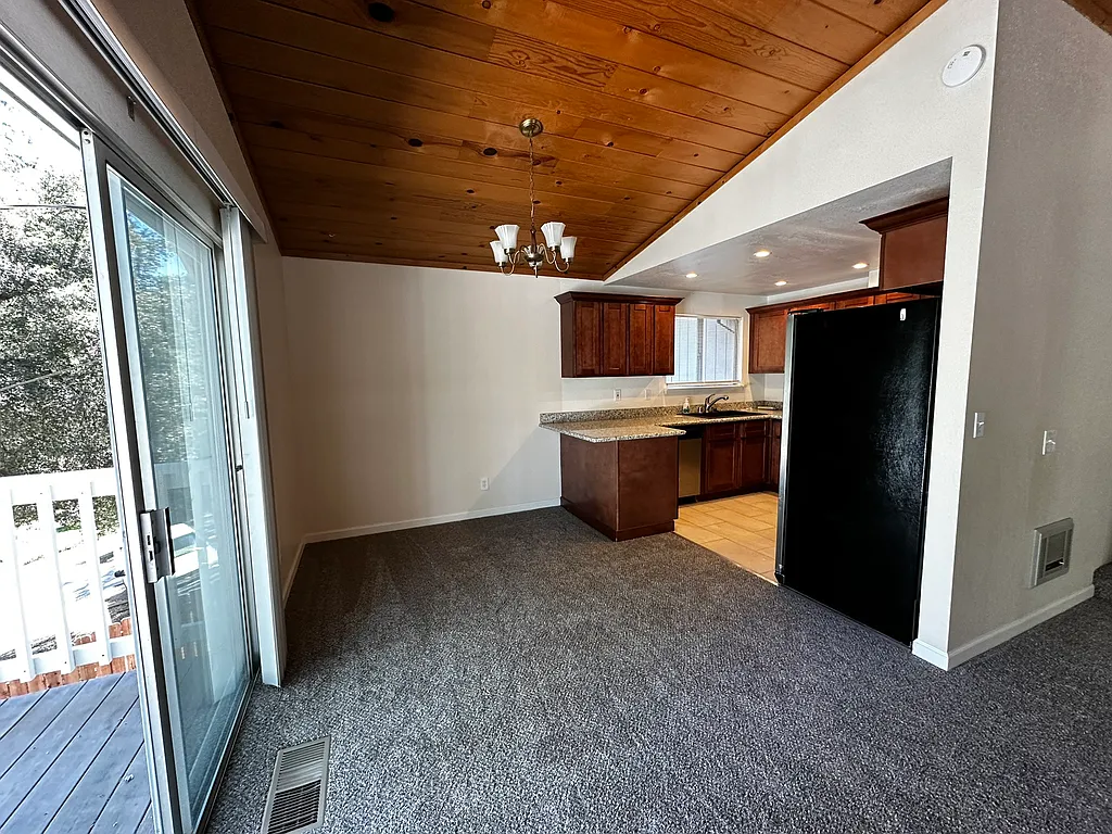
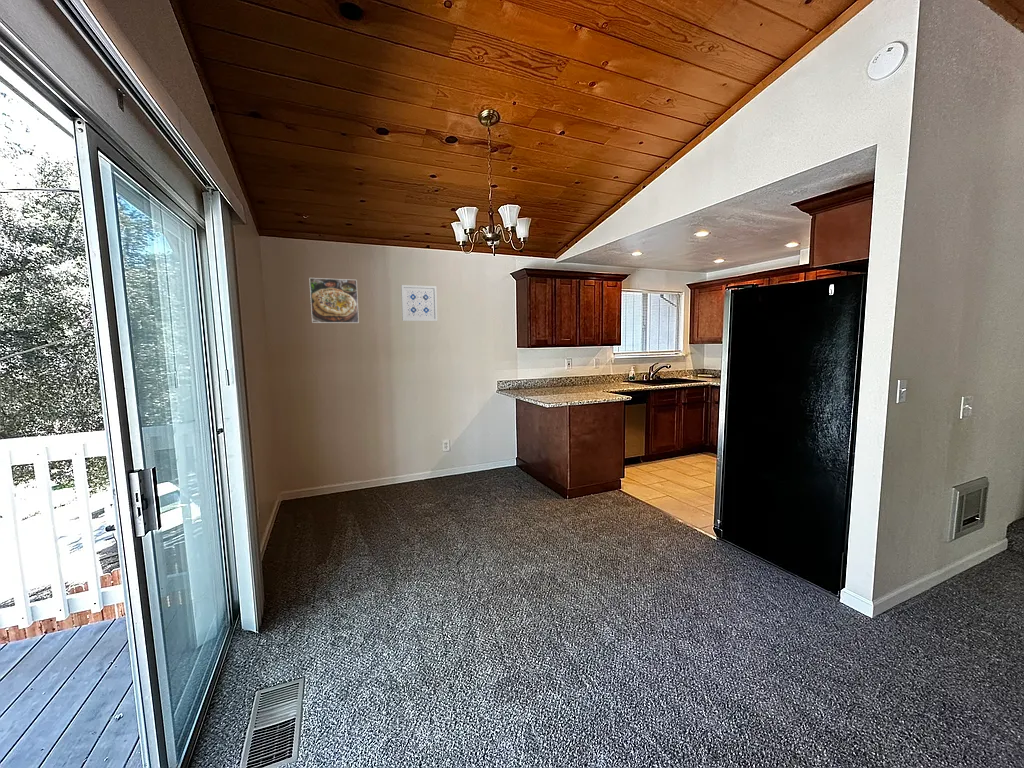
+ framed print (334, 301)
+ wall art (419, 303)
